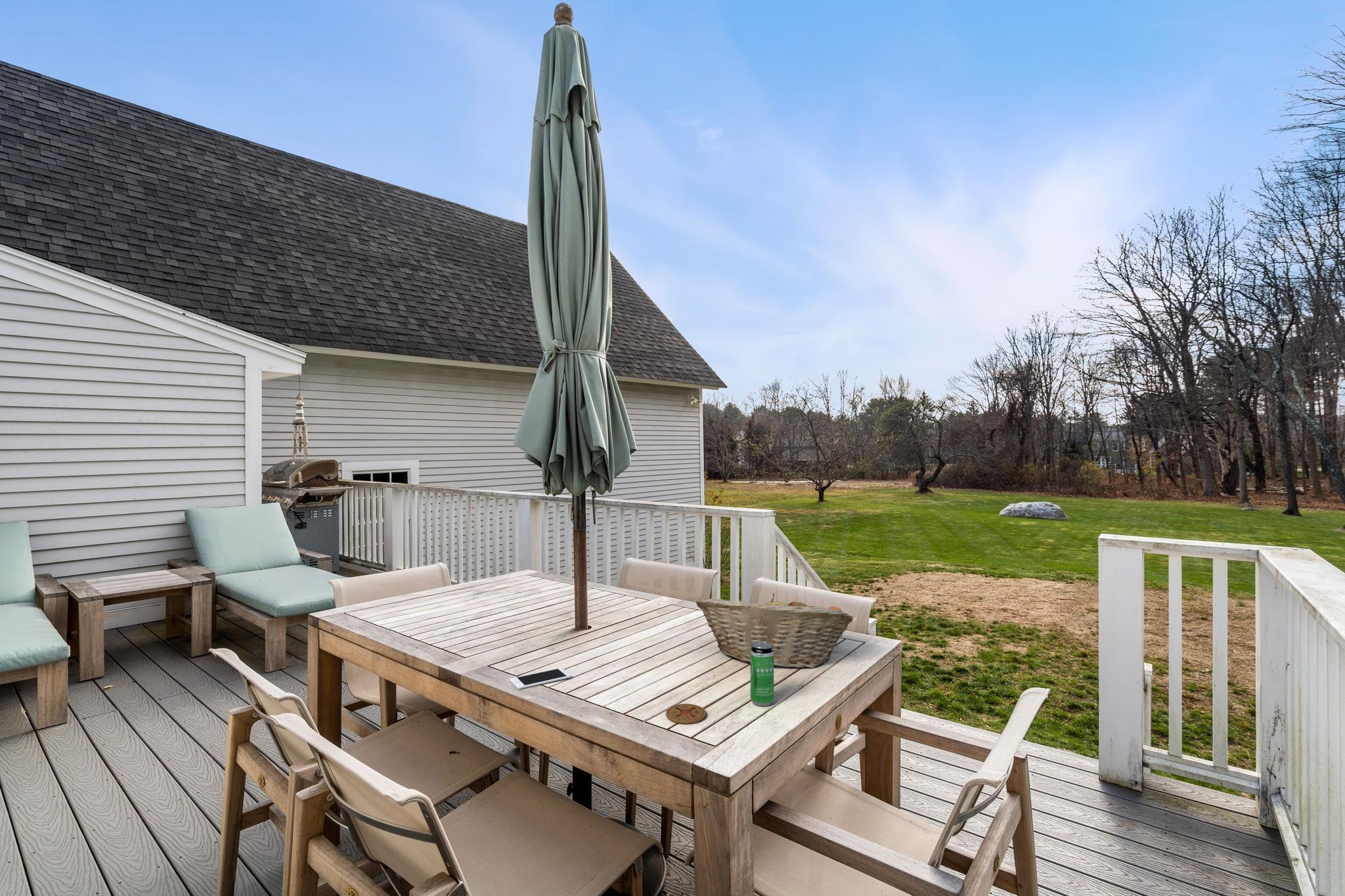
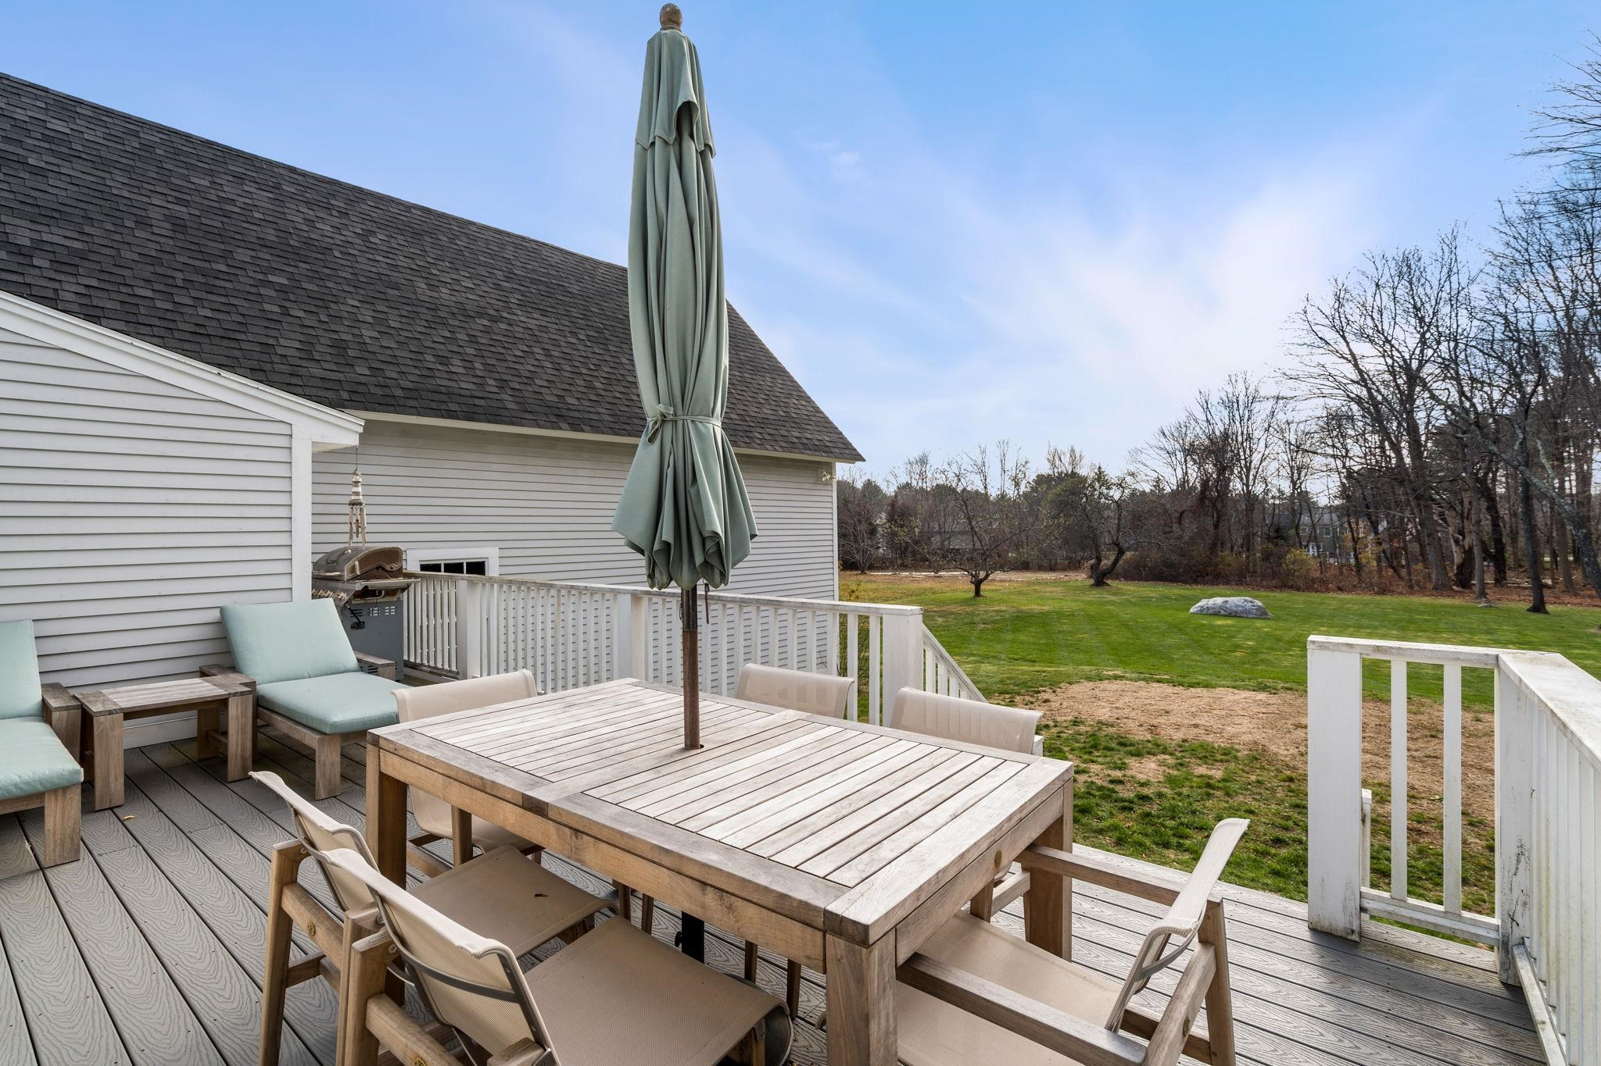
- beverage can (762, 673)
- coaster (686, 713)
- cell phone (540, 677)
- fruit basket (772, 622)
